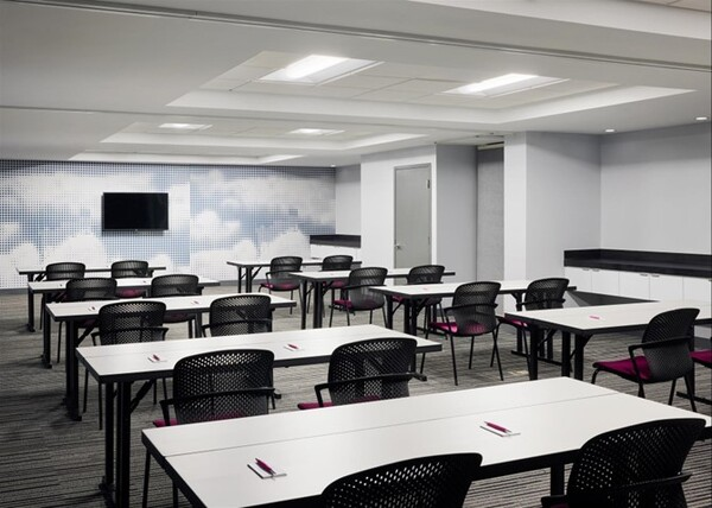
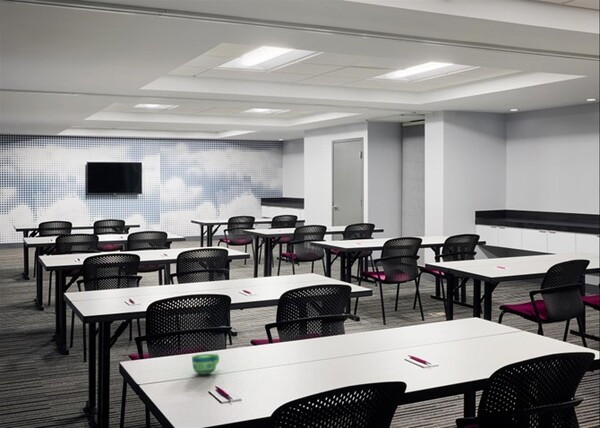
+ cup (206, 363)
